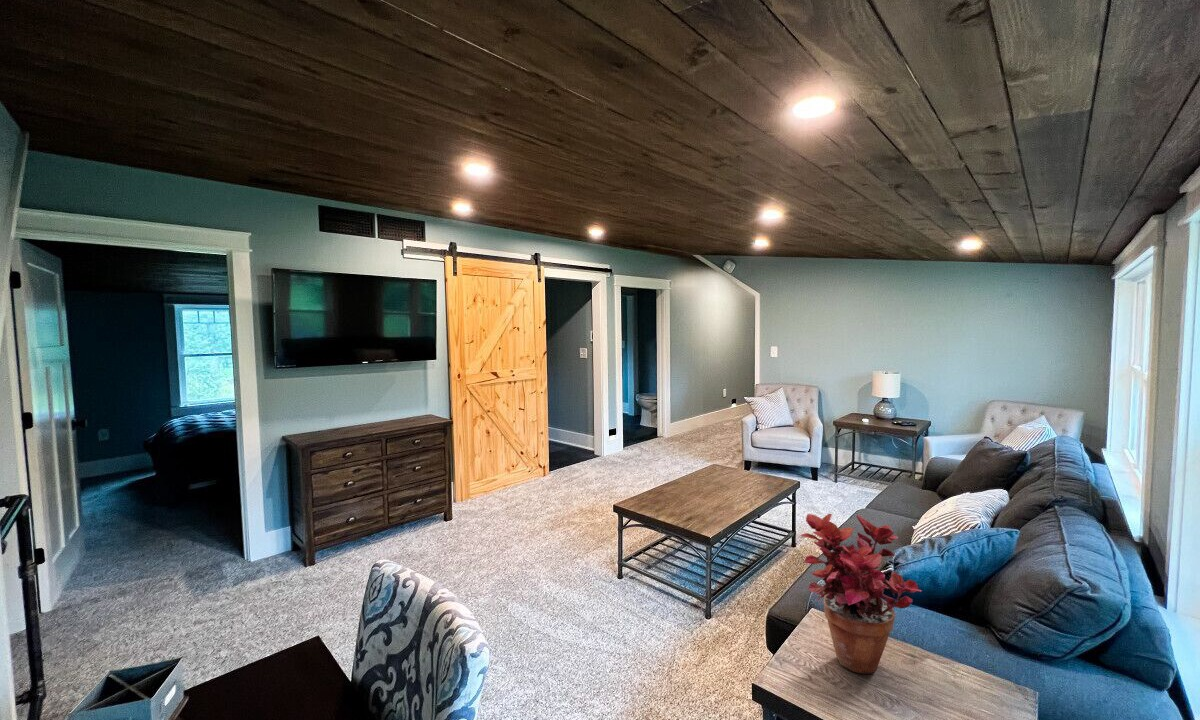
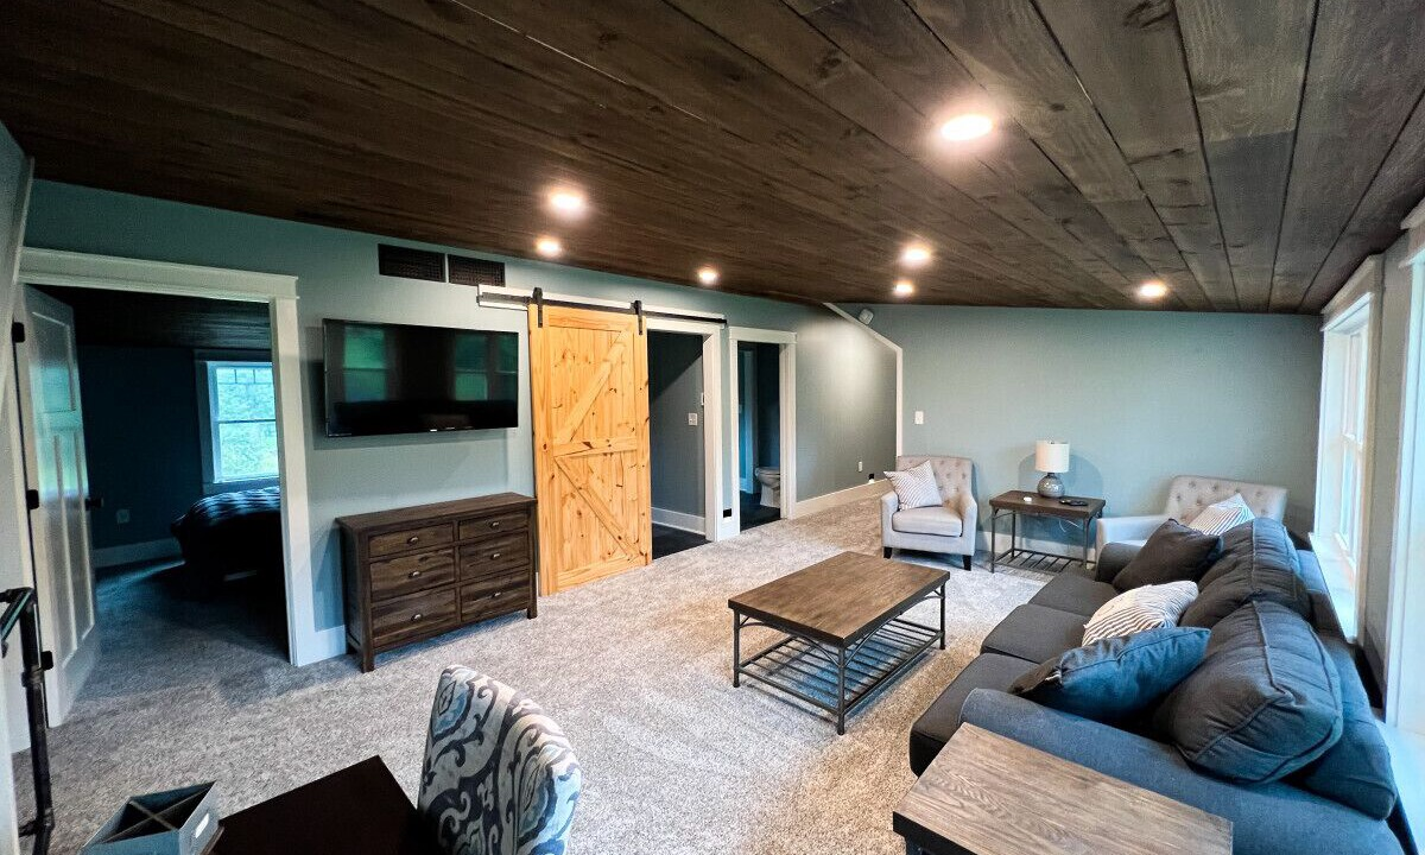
- potted plant (856, 597)
